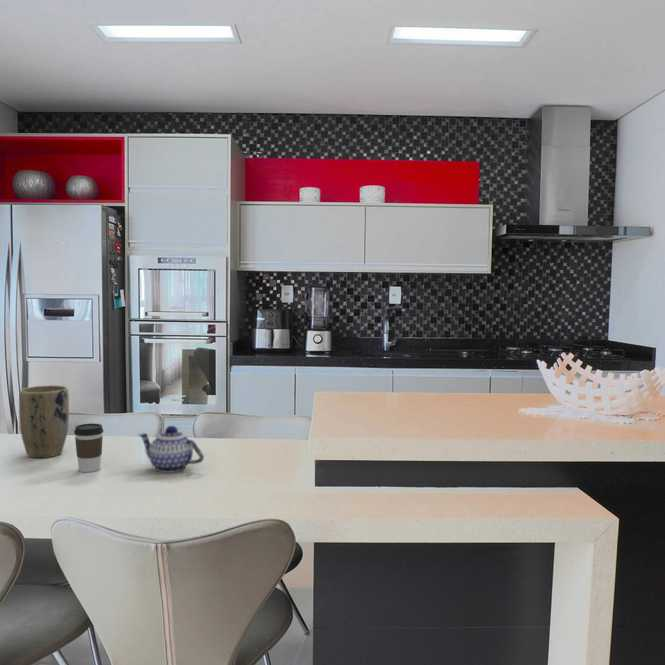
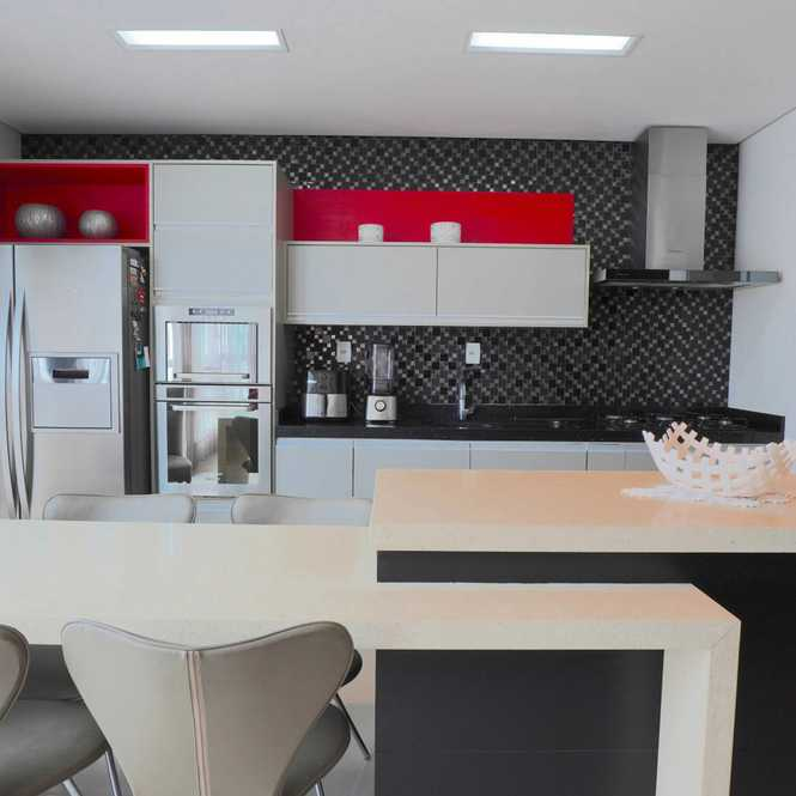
- teapot (170, 447)
- coffee cup (89, 447)
- plant pot (44, 421)
